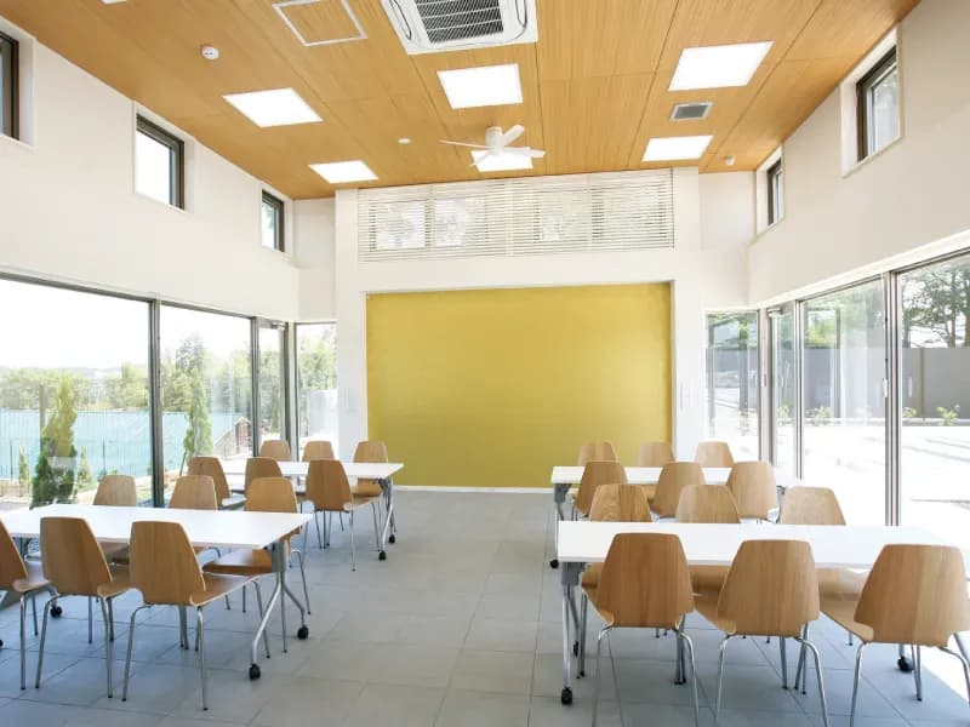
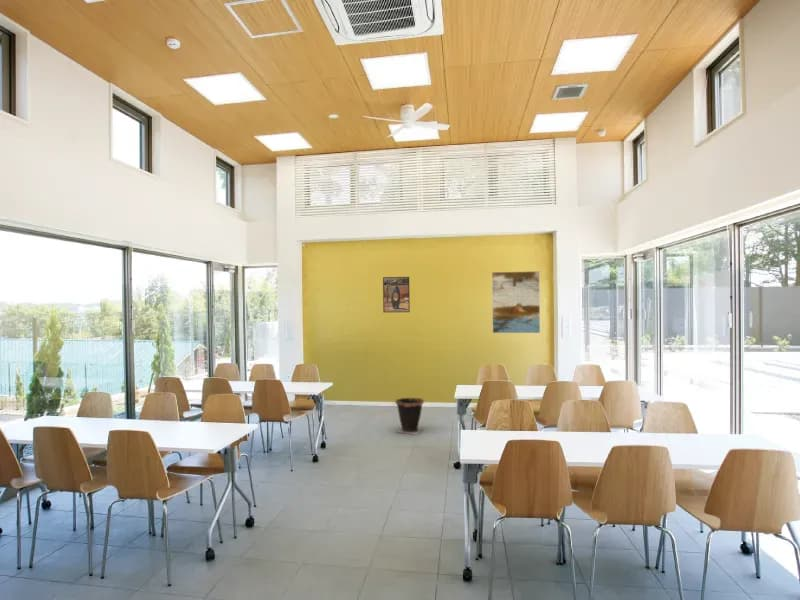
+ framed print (515, 302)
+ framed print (396, 294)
+ waste bin (409, 414)
